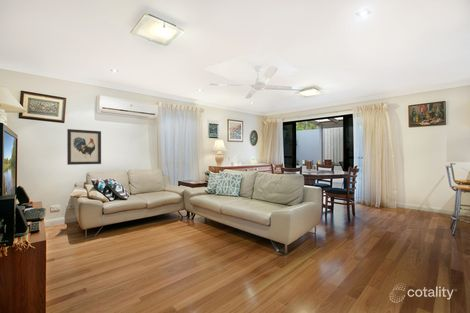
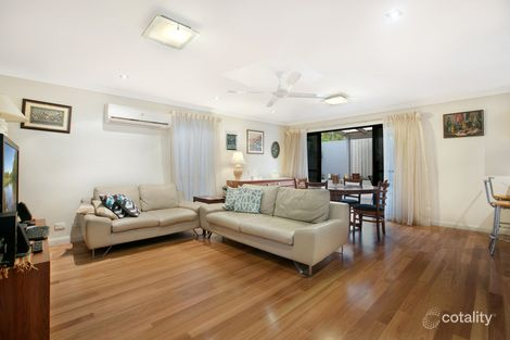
- wall art (84, 147)
